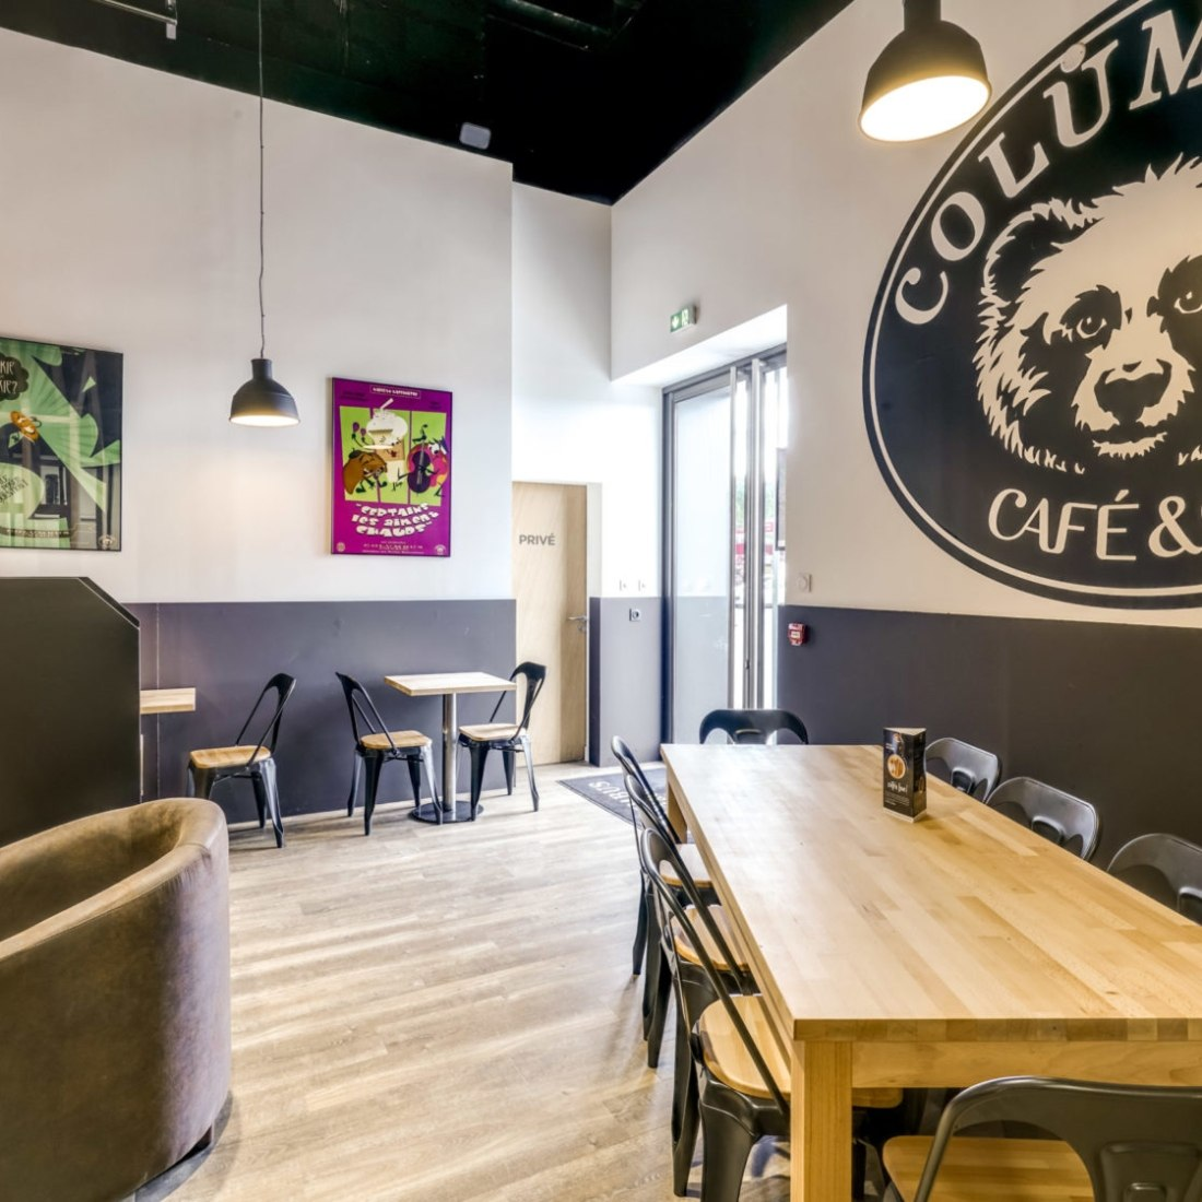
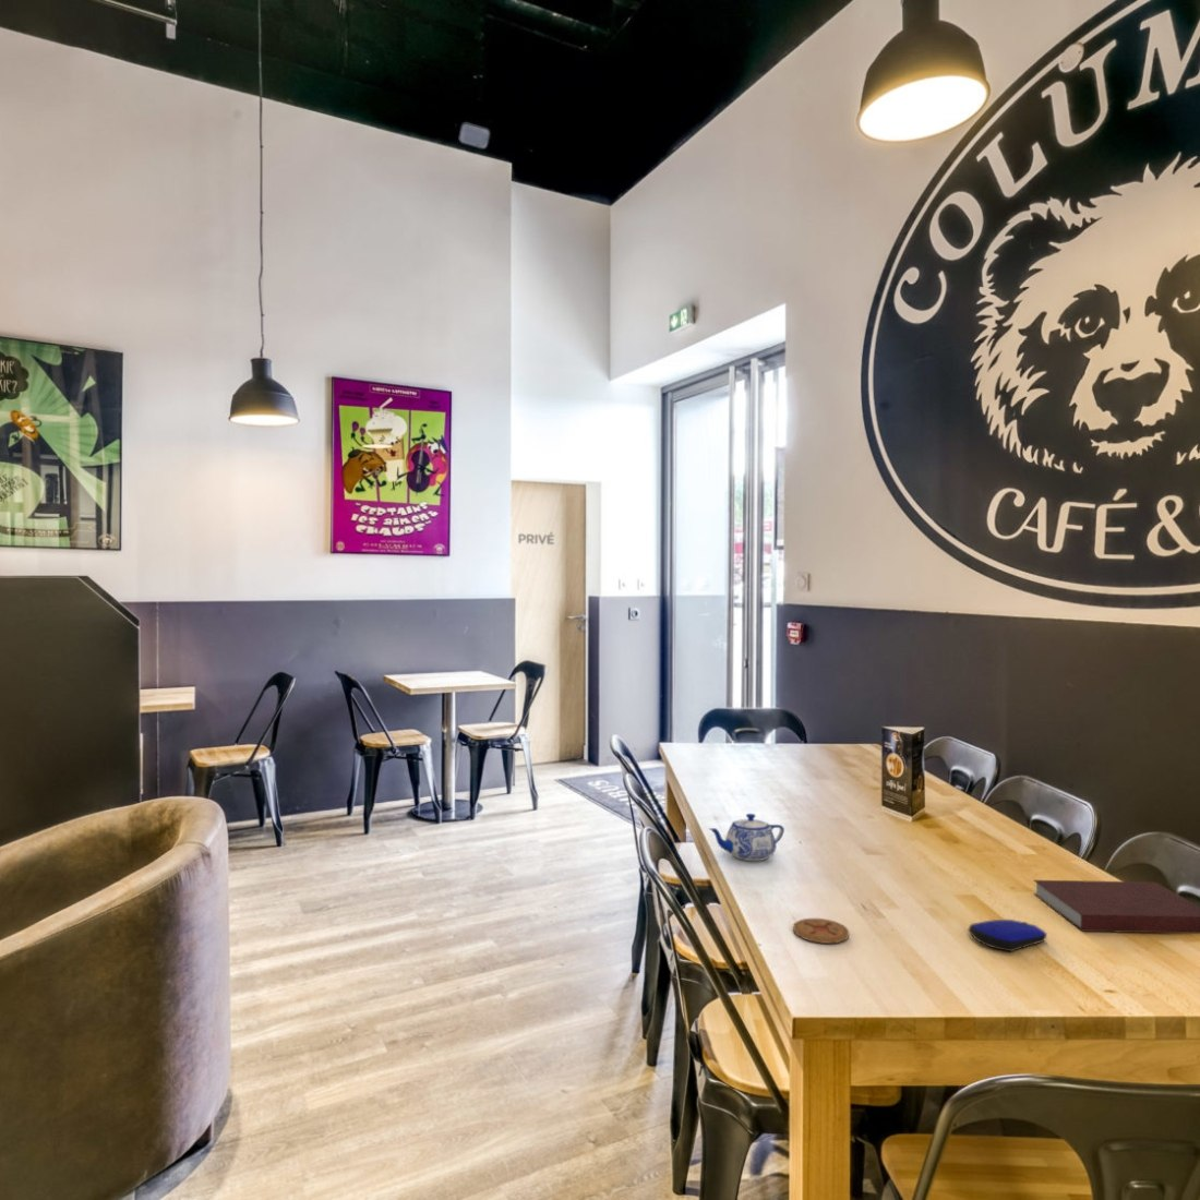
+ teapot (746, 834)
+ computer mouse (1008, 930)
+ coaster (821, 930)
+ notebook (1121, 905)
